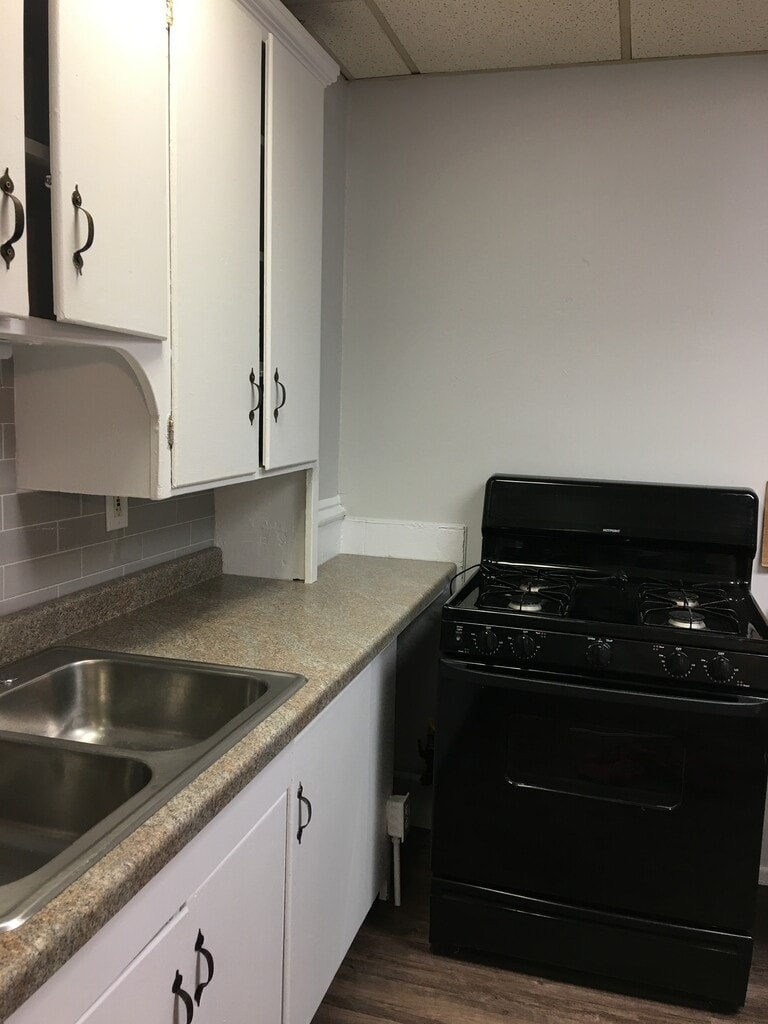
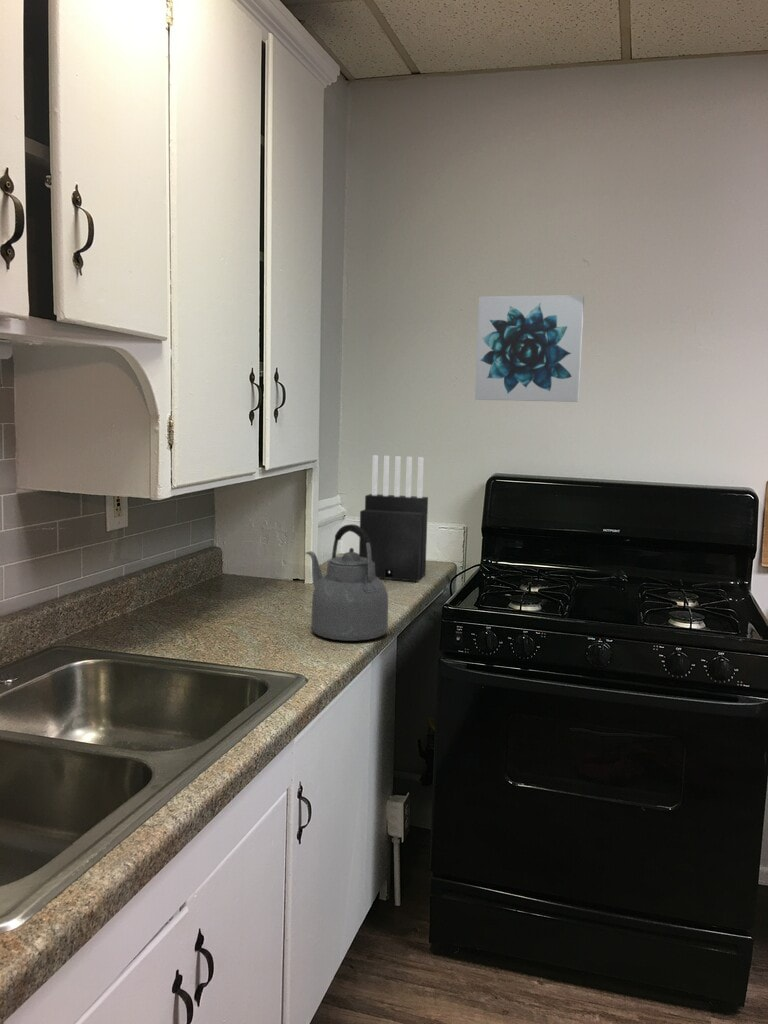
+ wall art (528, 349)
+ knife block (393, 517)
+ kettle (339, 575)
